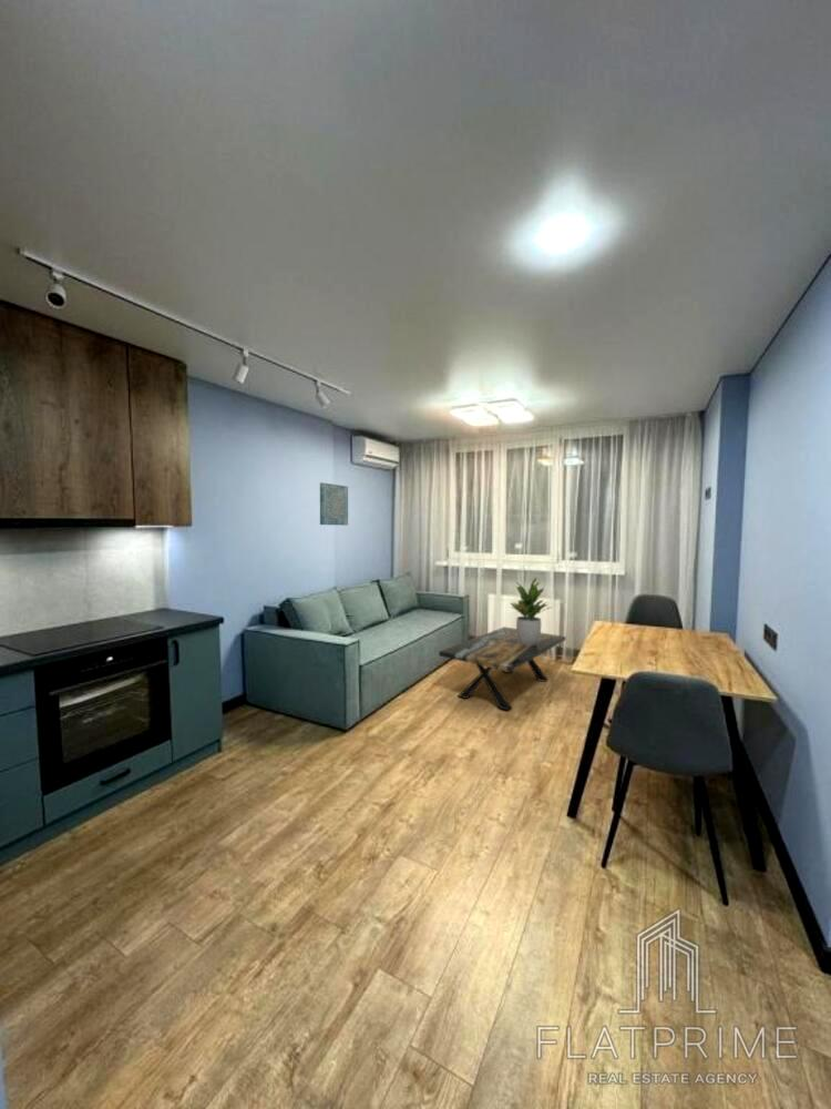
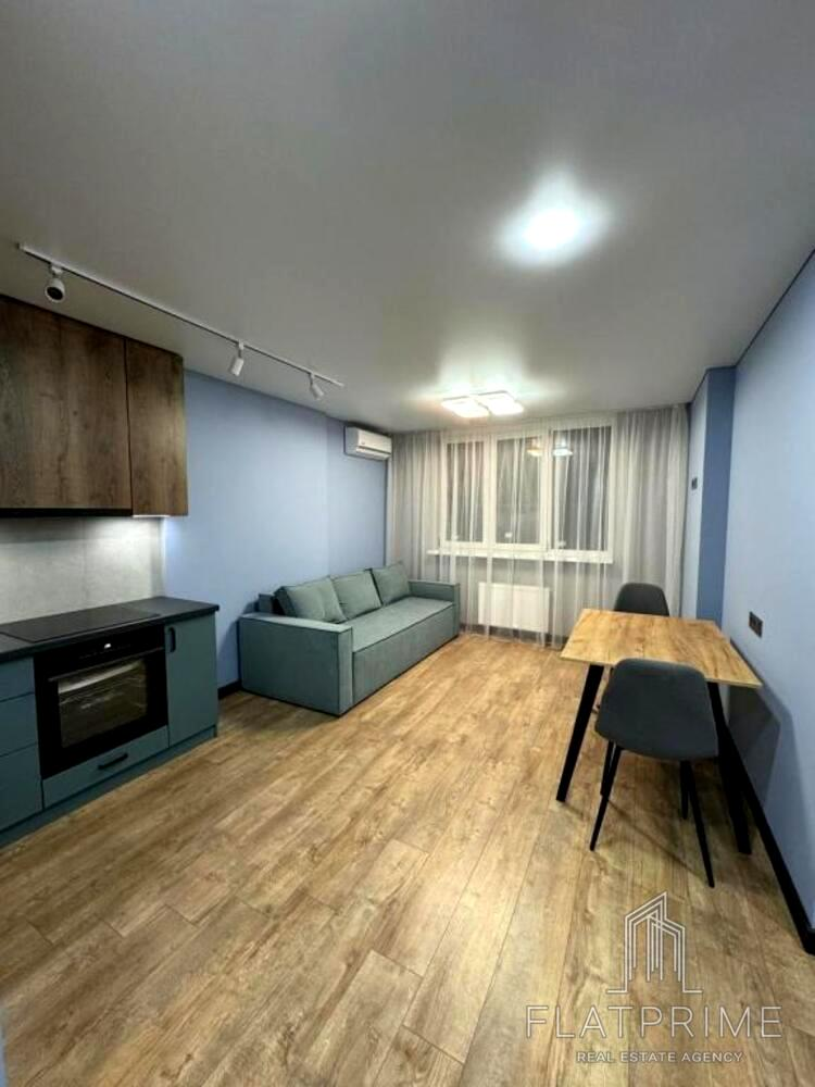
- coffee table (505, 665)
- potted plant (527, 610)
- wall art (334, 505)
